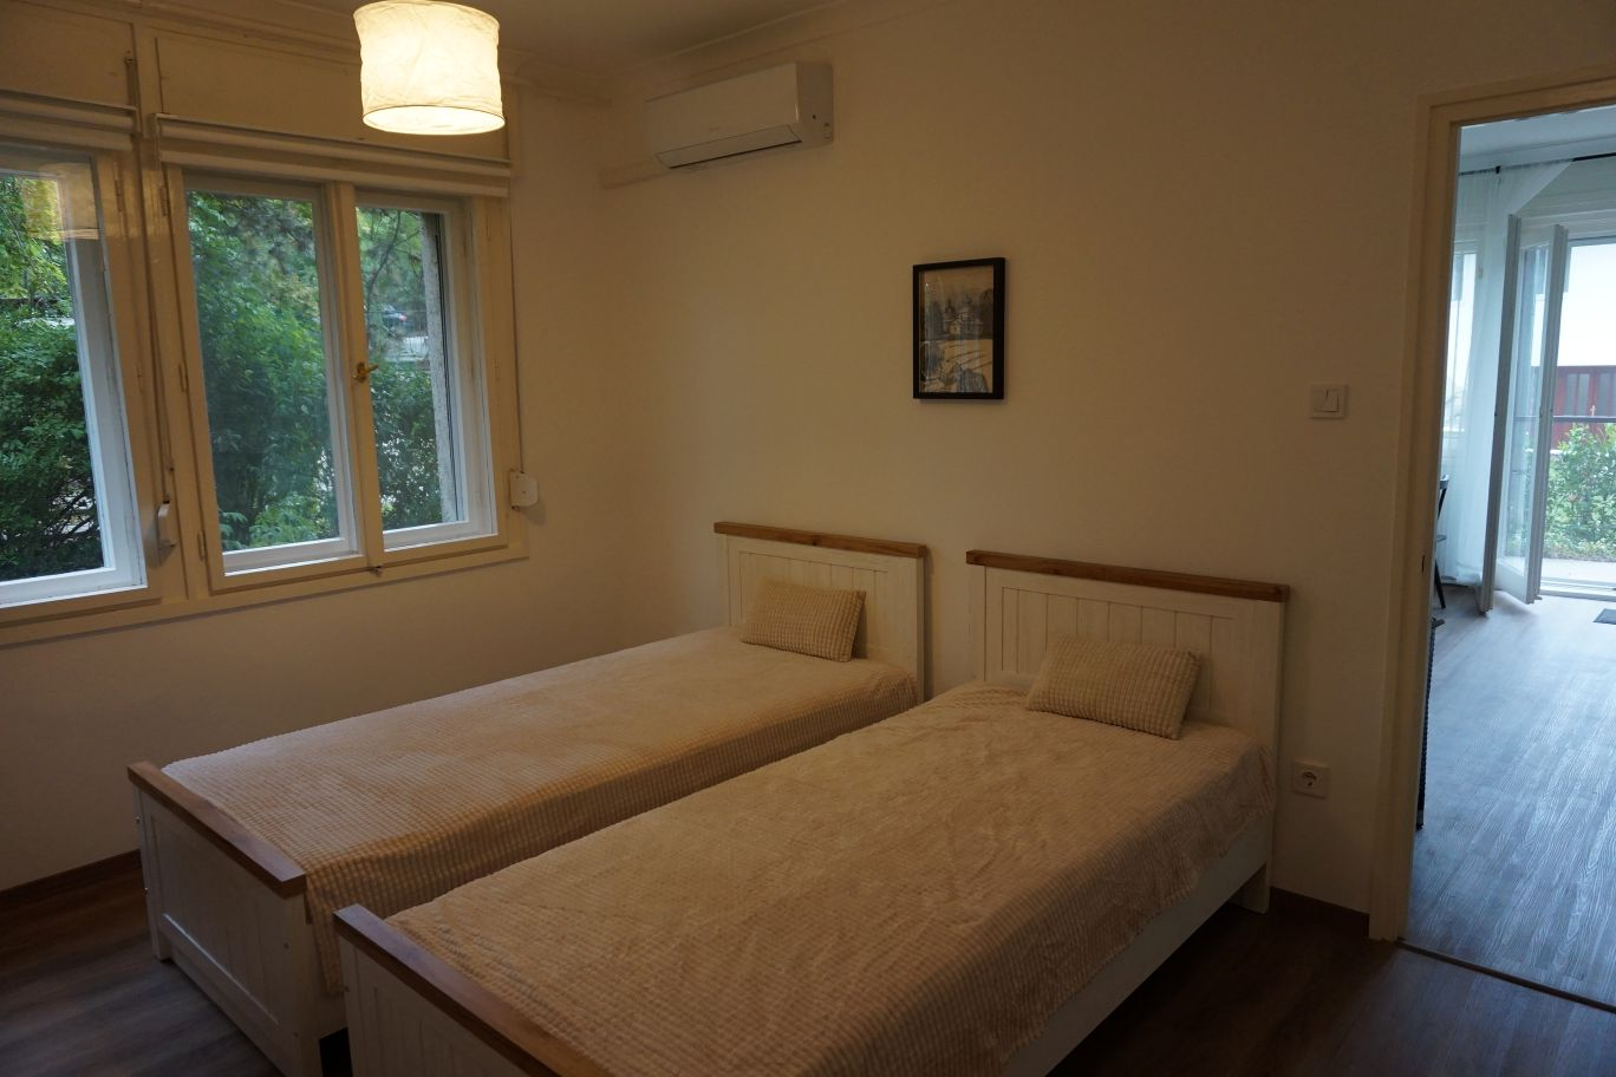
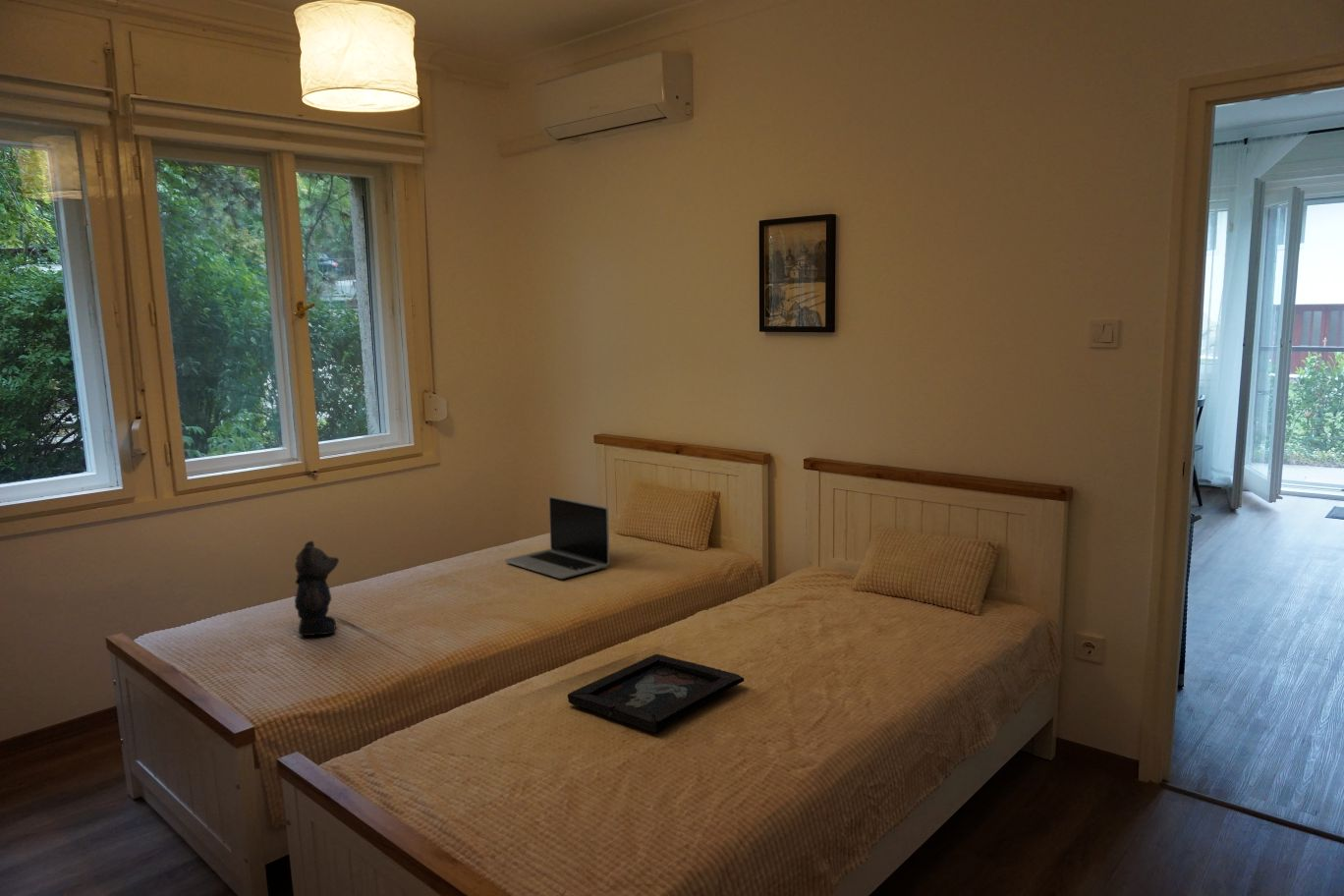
+ bear (313, 586)
+ laptop (555, 535)
+ decorative tray (657, 690)
